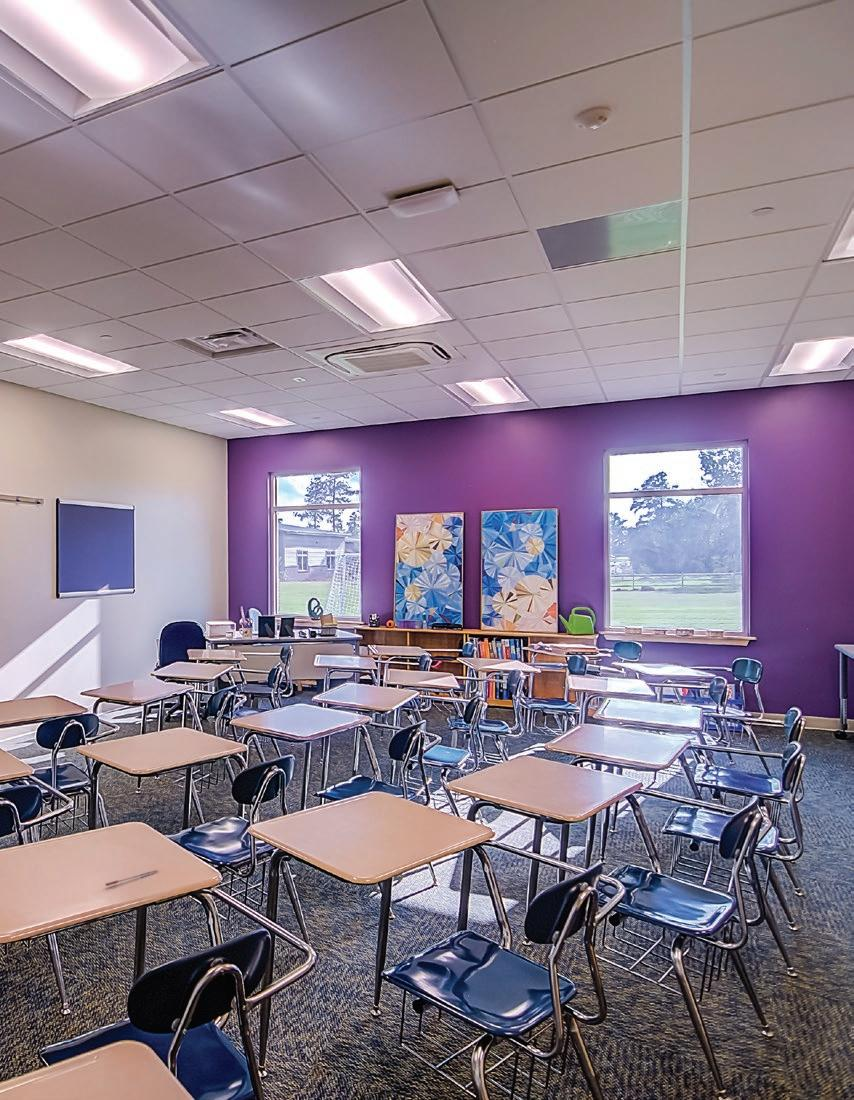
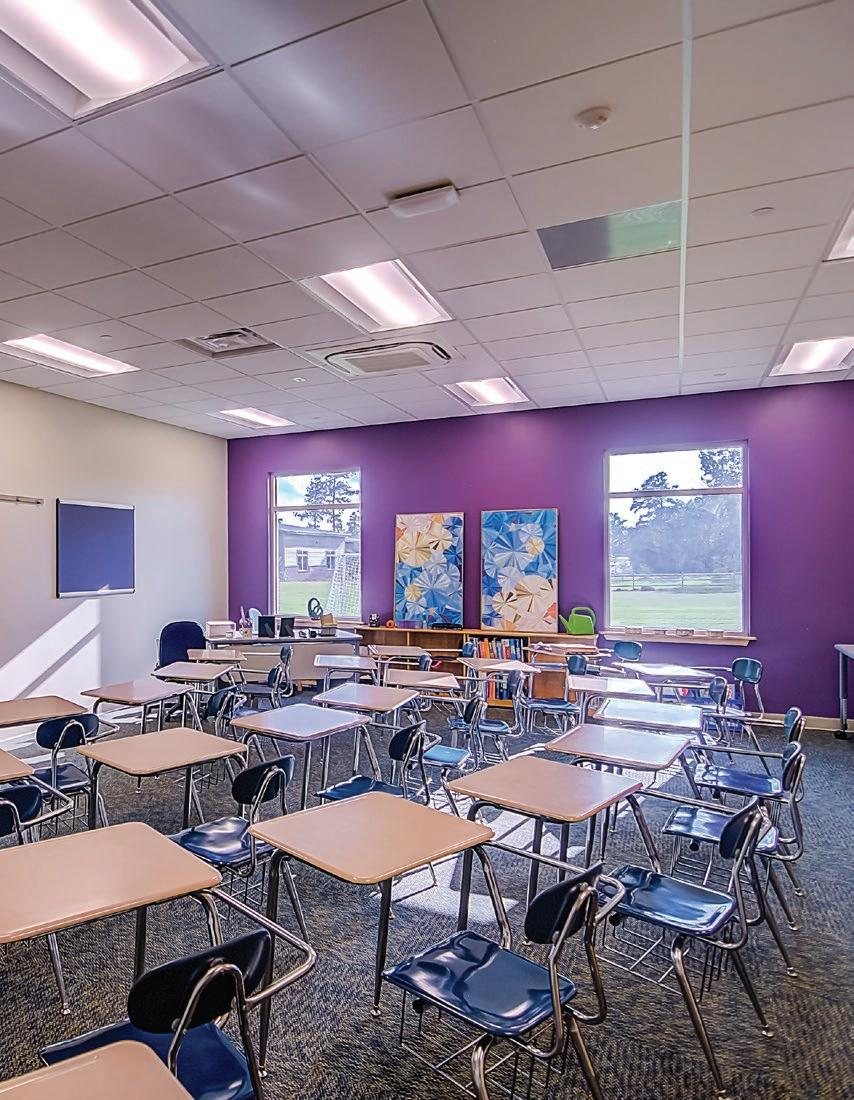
- pen (132, 877)
